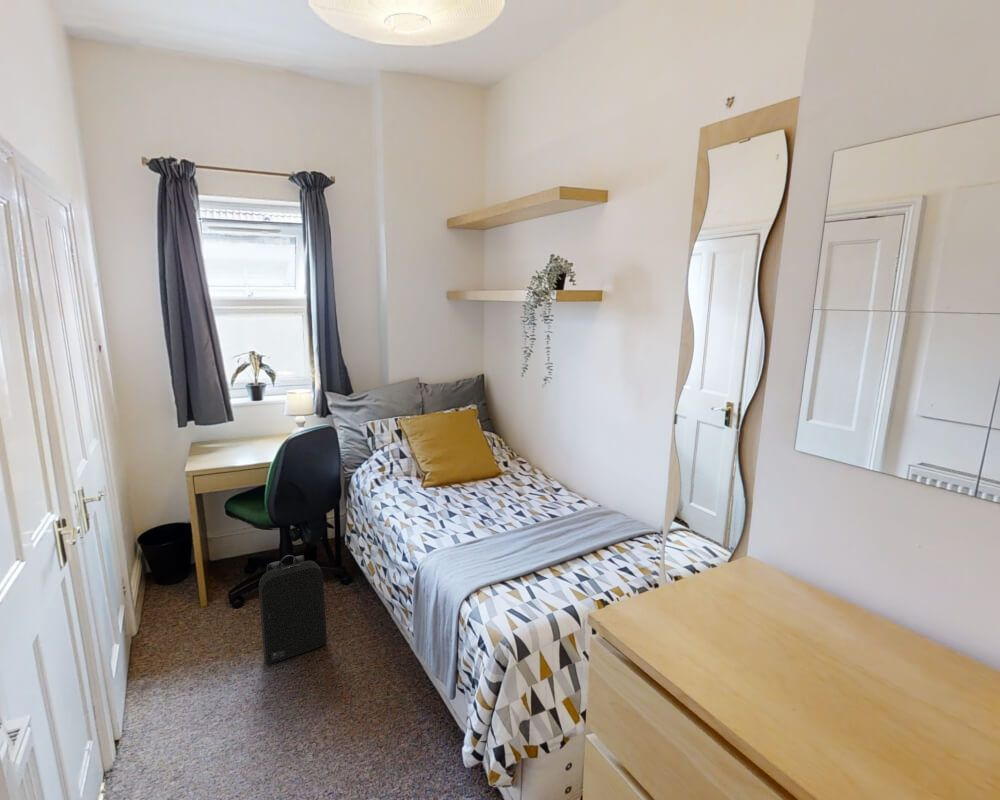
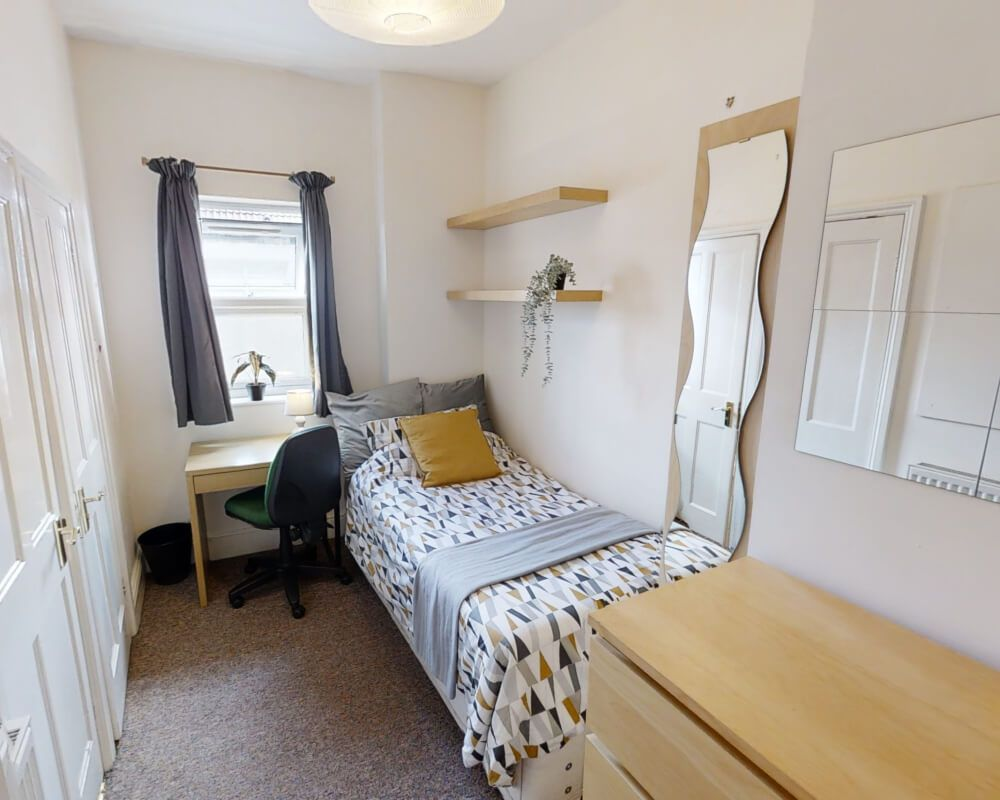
- backpack (290, 600)
